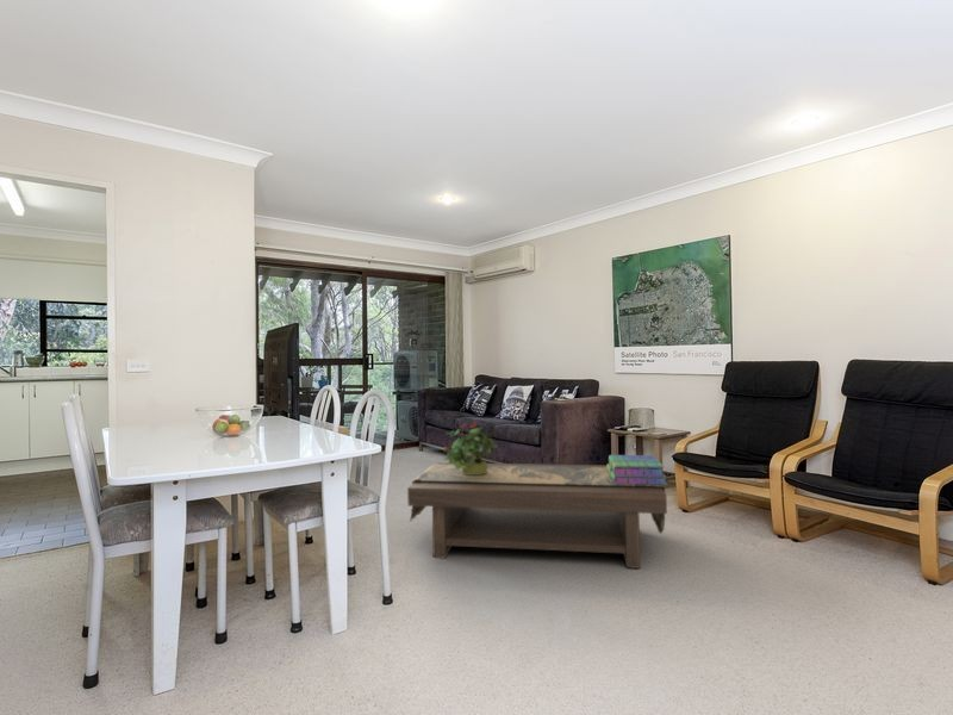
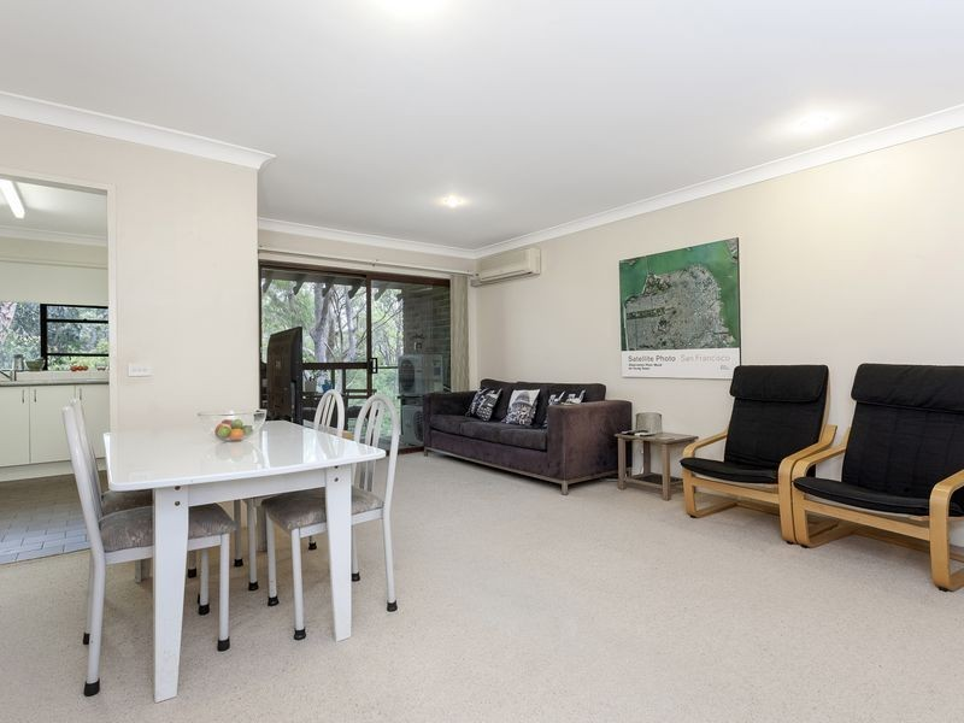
- coffee table (534, 506)
- stack of books (634, 467)
- potted plant (468, 447)
